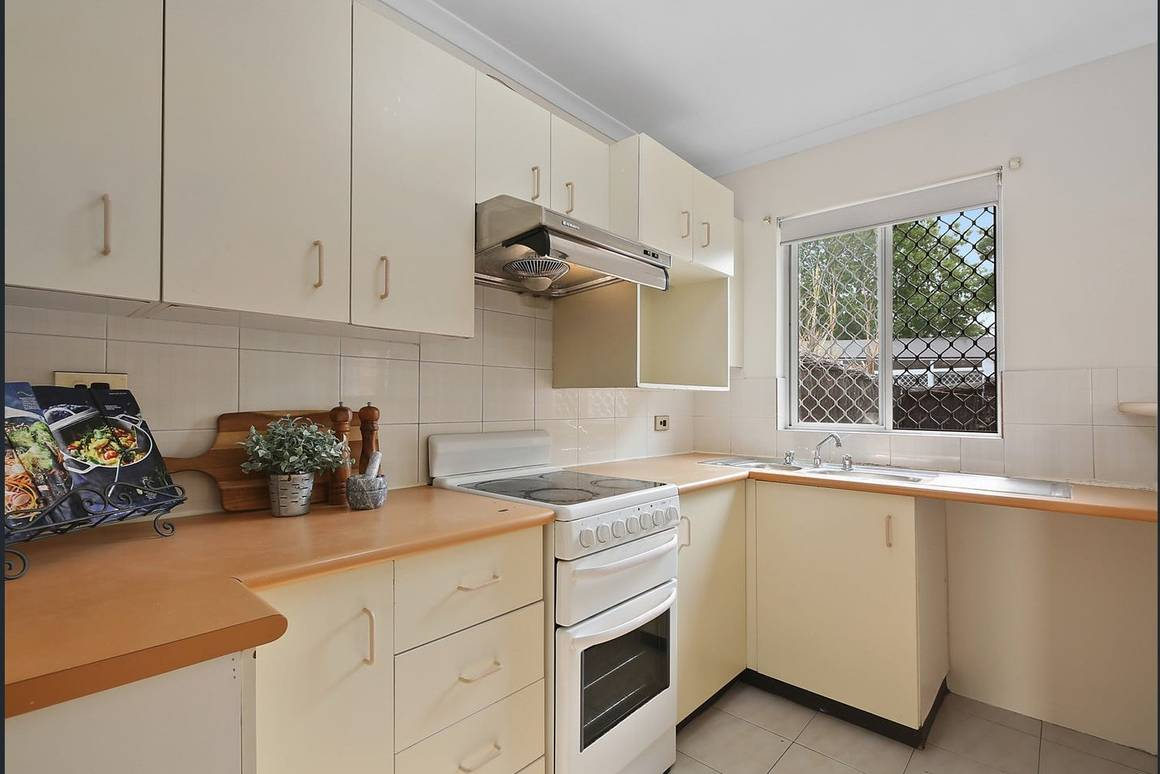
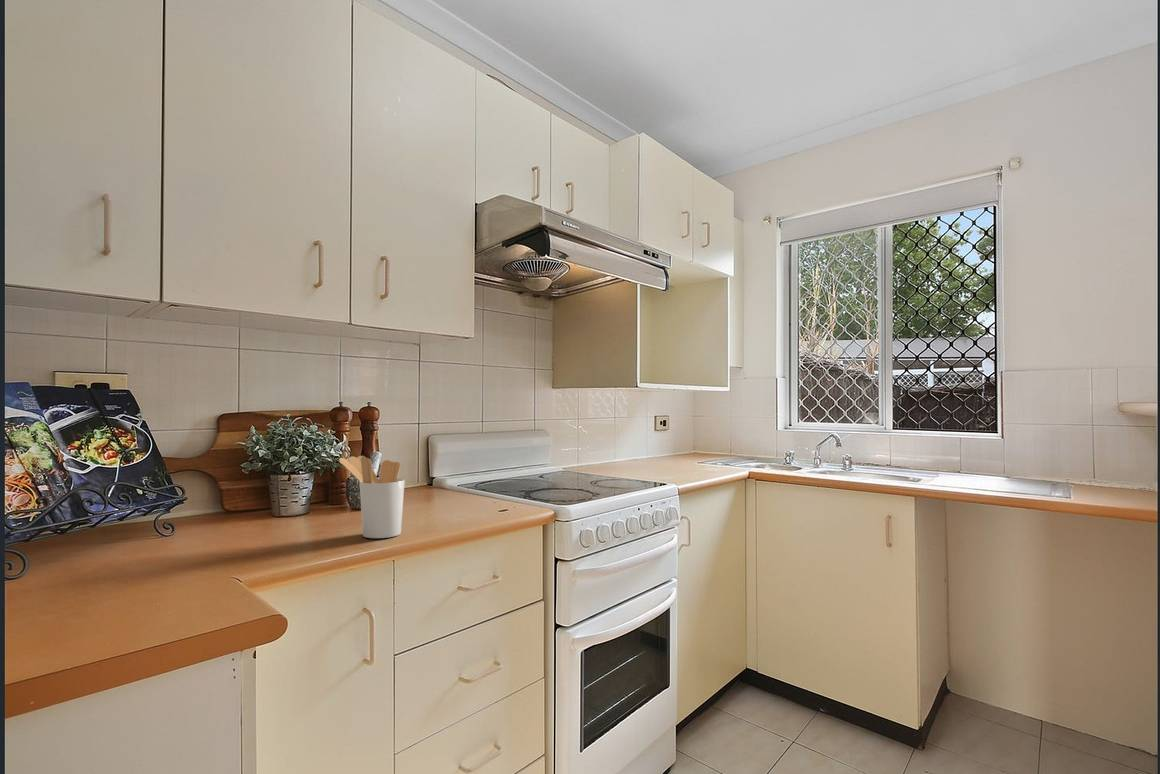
+ utensil holder (372, 493)
